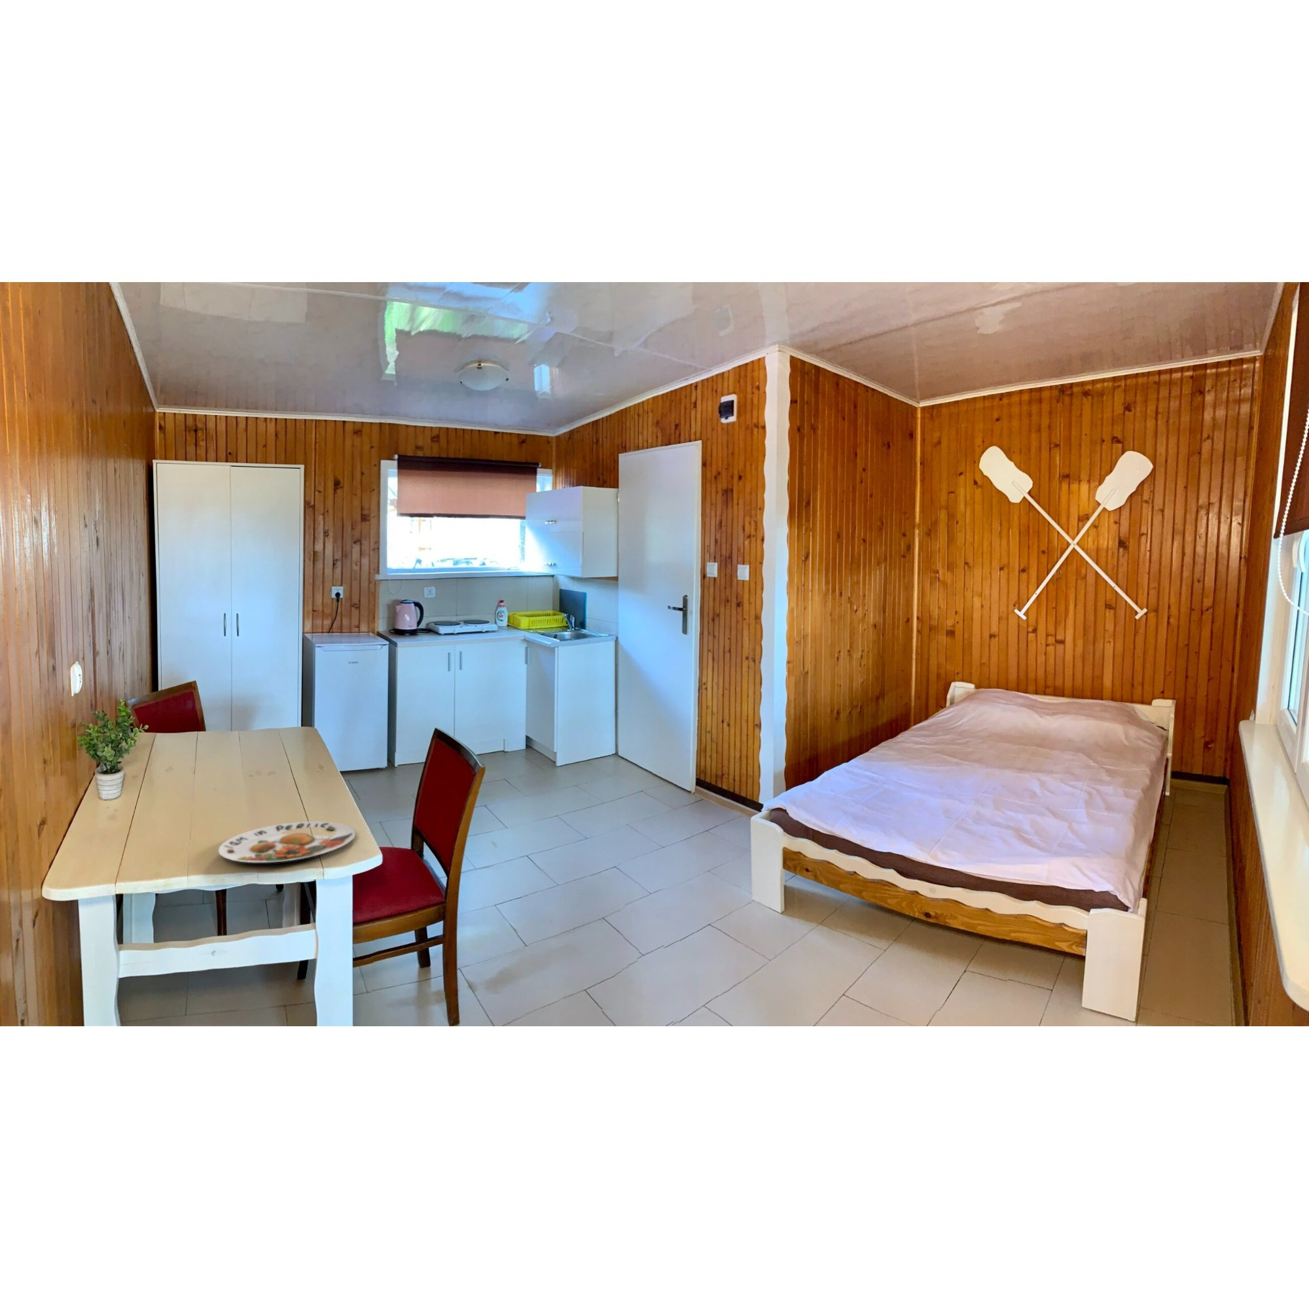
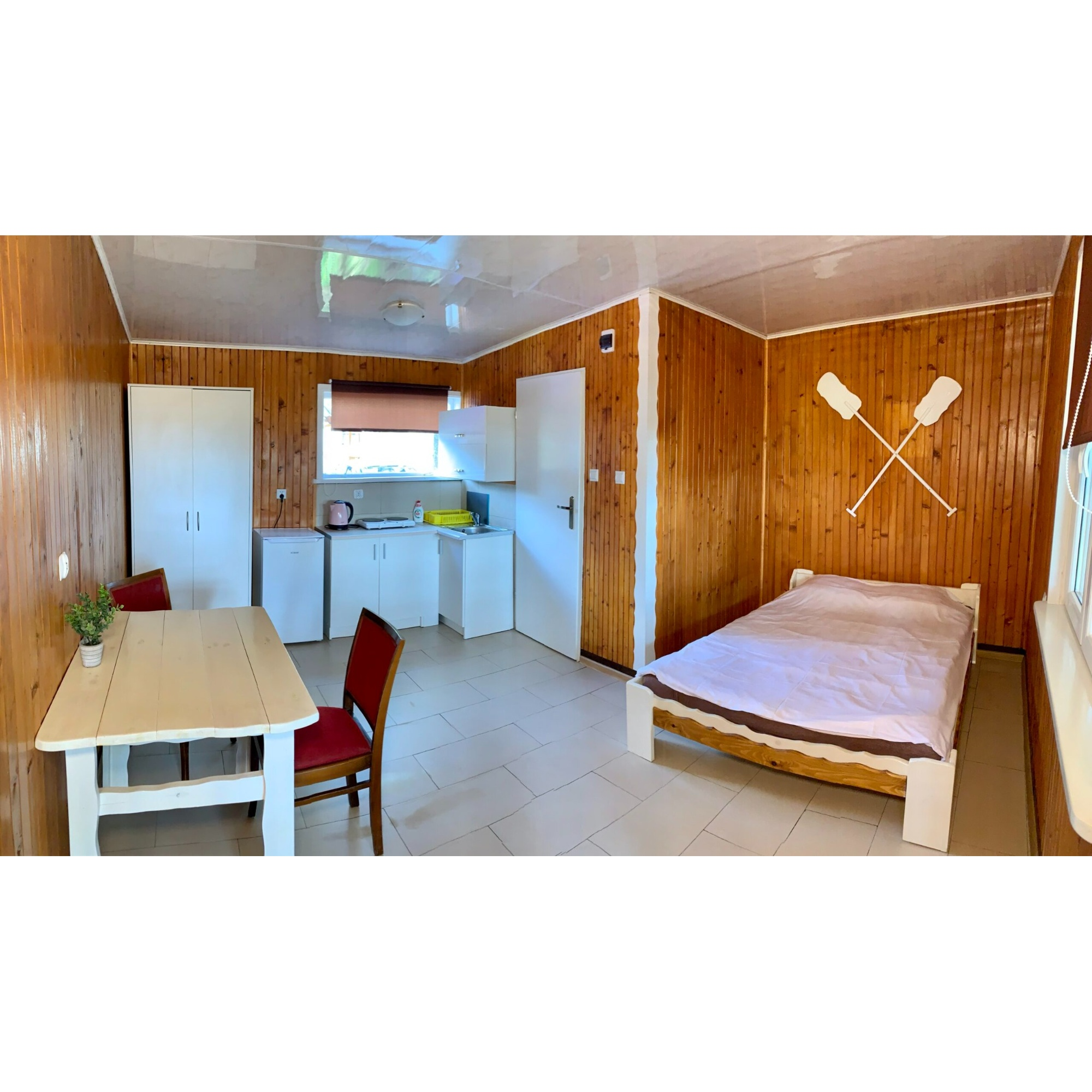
- plate (289, 843)
